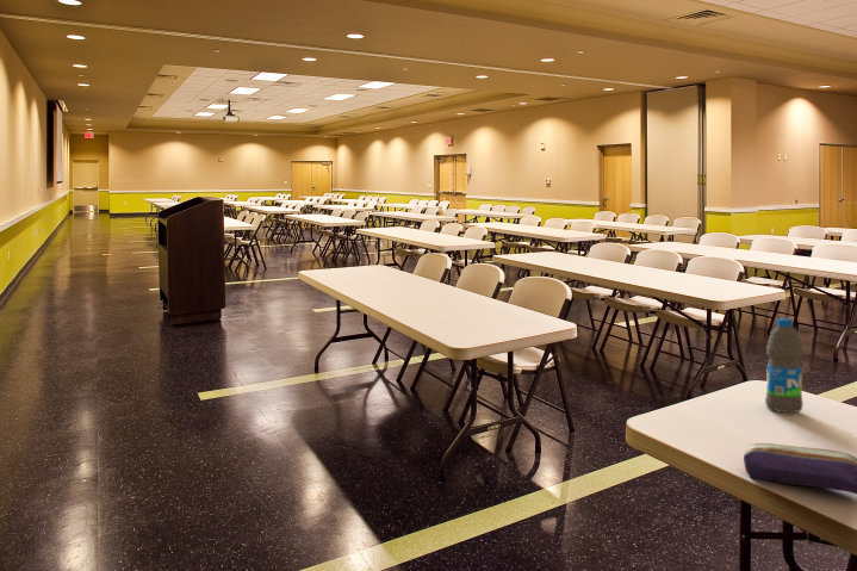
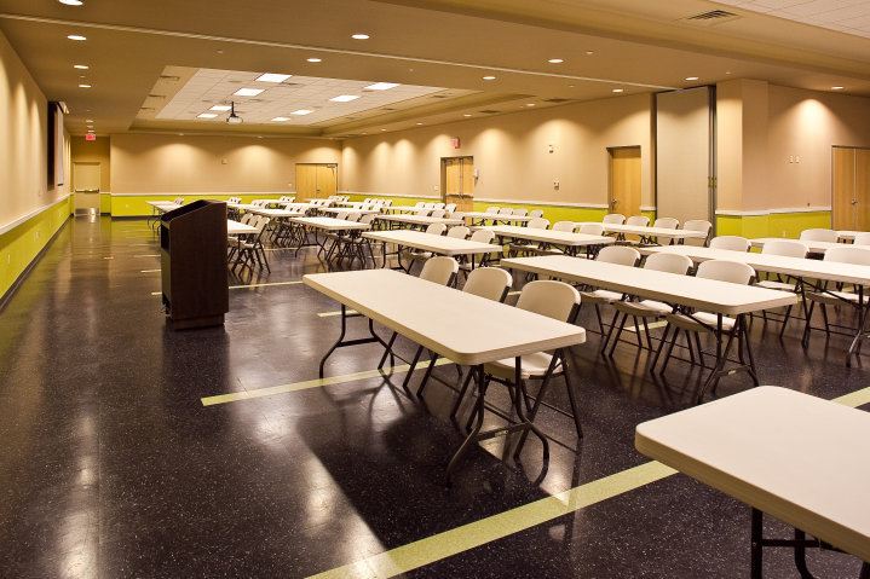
- water bottle (784, 364)
- pencil case (802, 466)
